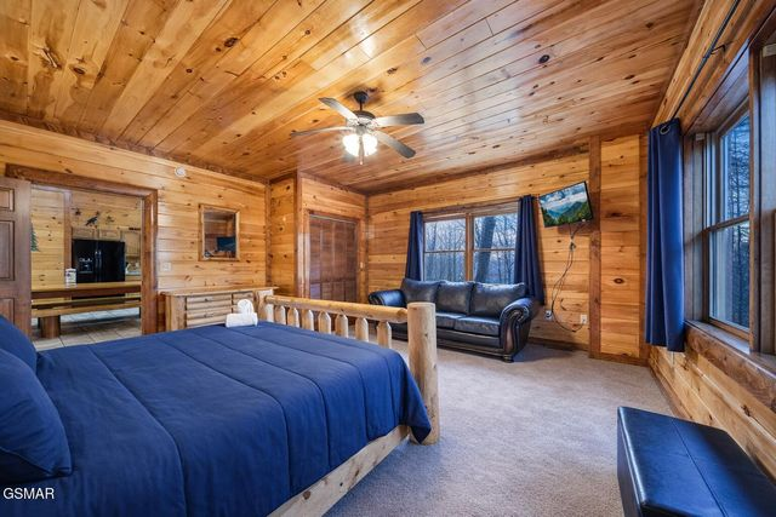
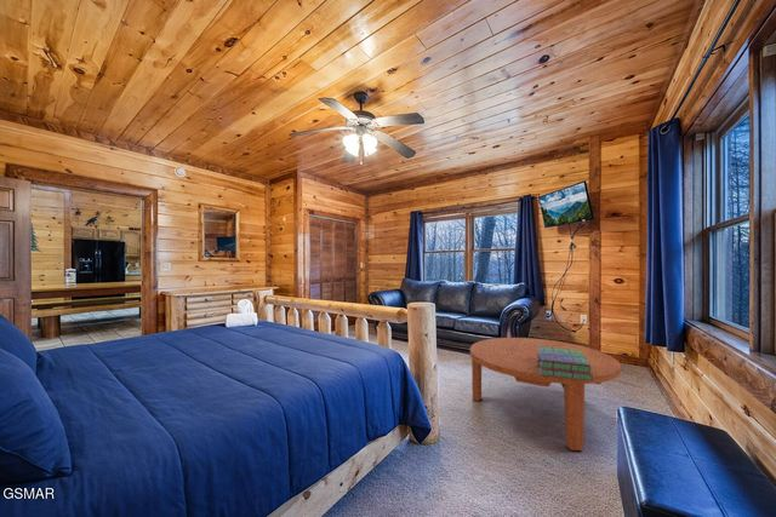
+ coffee table (538, 383)
+ stack of books (561, 361)
